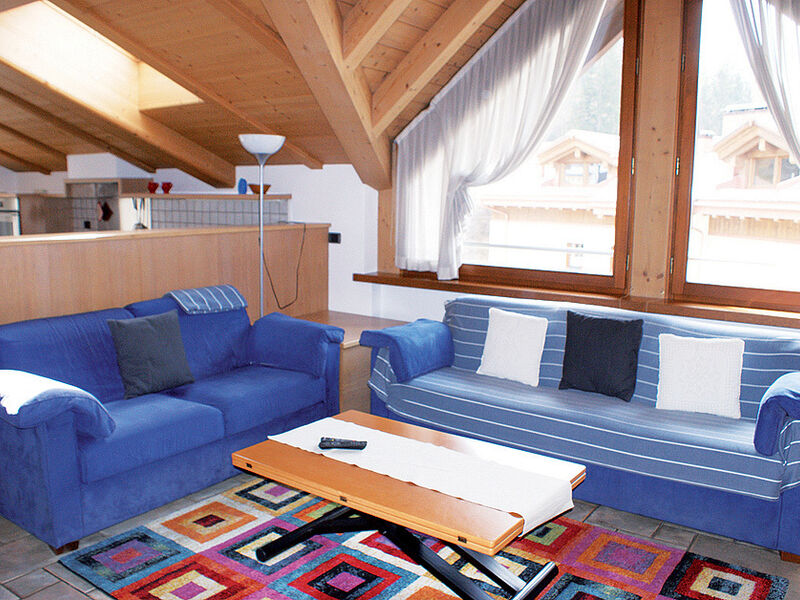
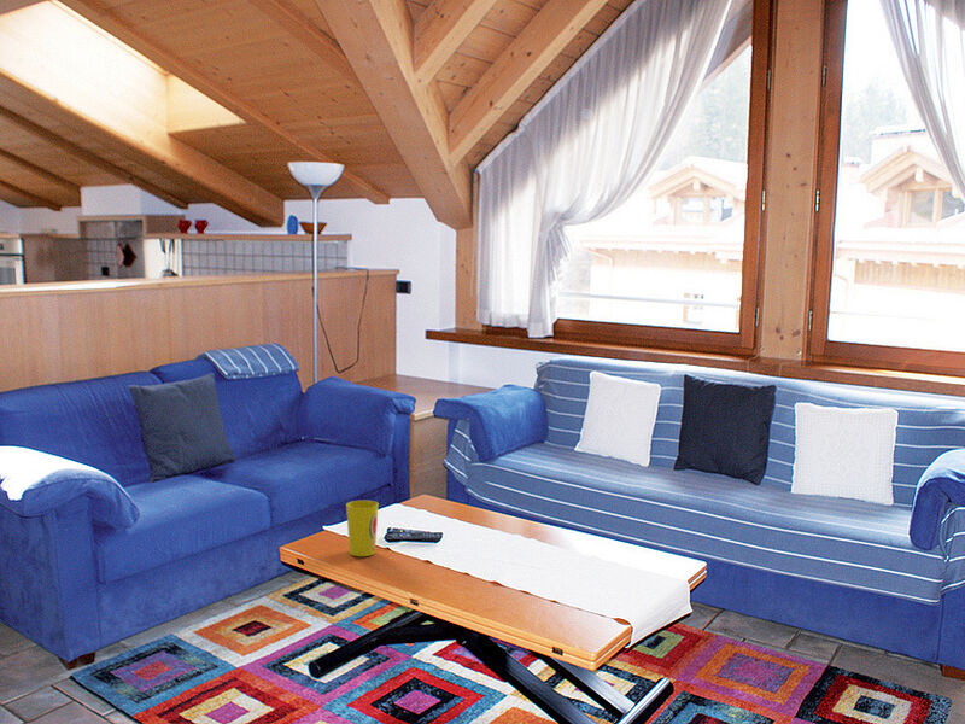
+ cup (362, 527)
